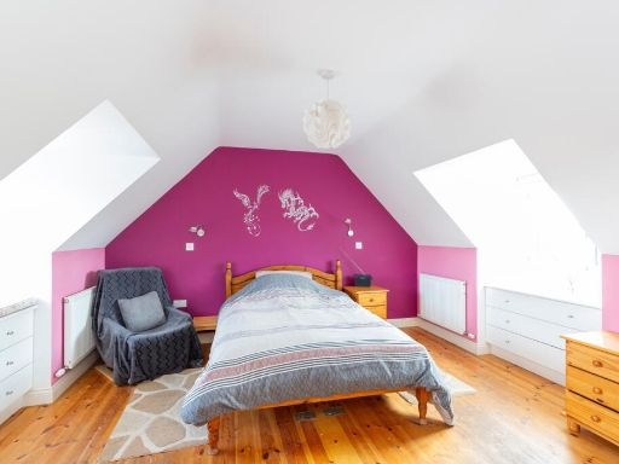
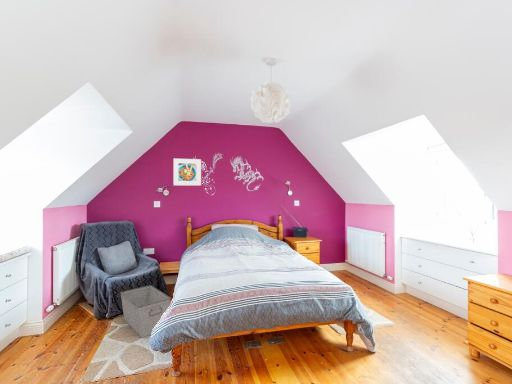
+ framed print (187, 172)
+ storage bin (144, 309)
